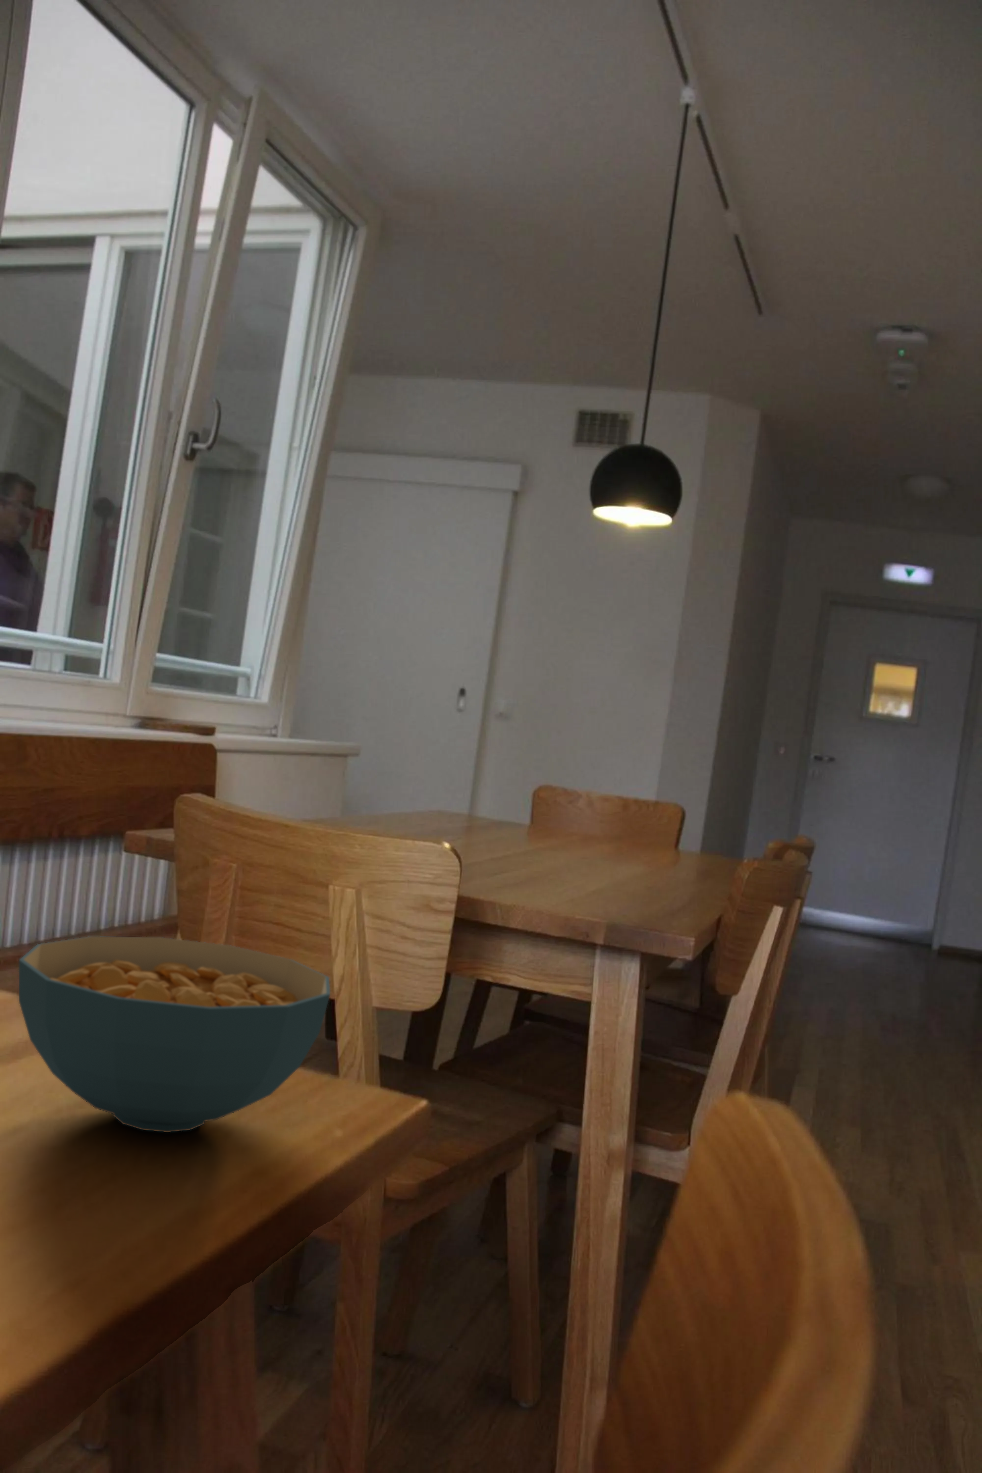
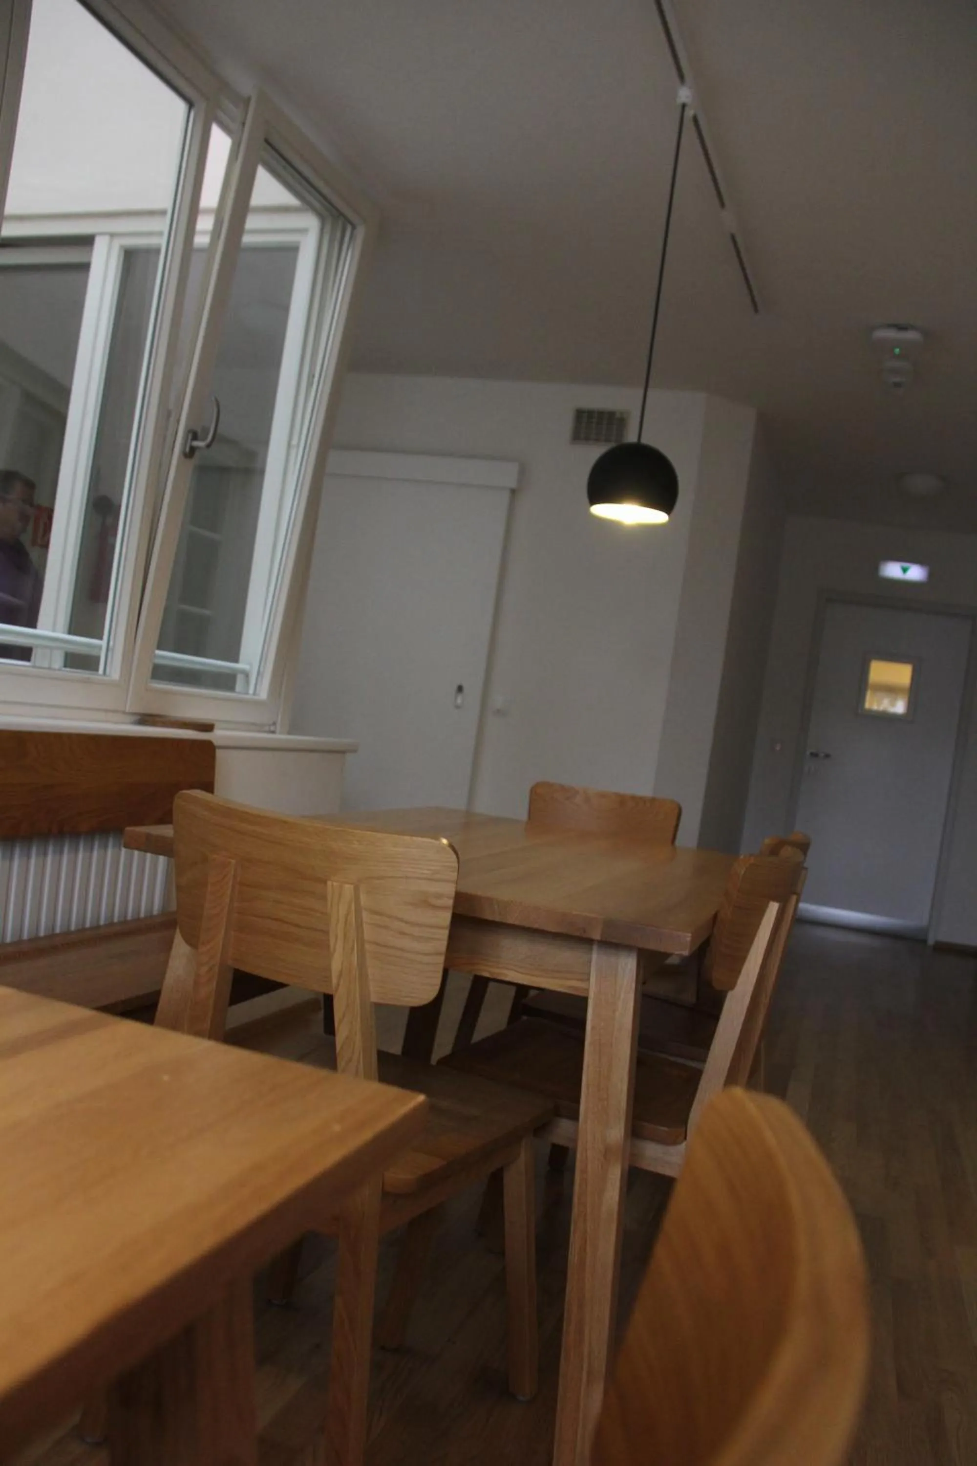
- cereal bowl (171, 1042)
